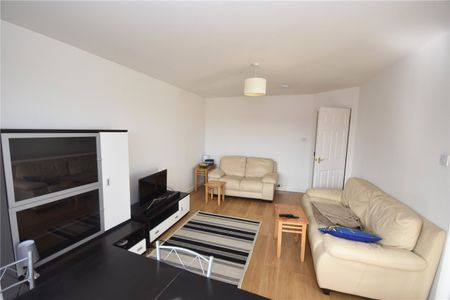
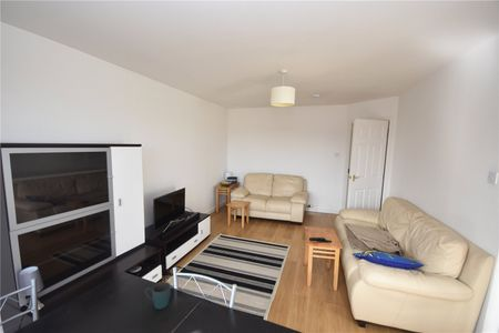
+ mug (157, 295)
